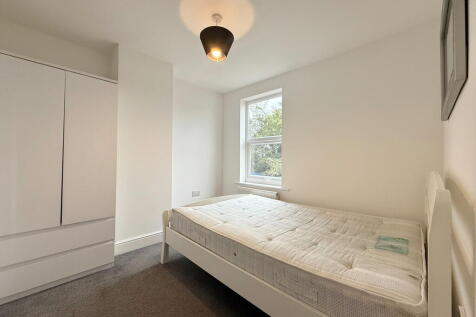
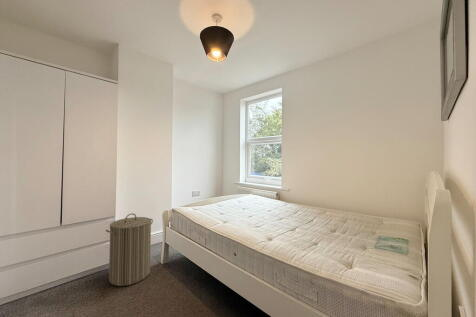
+ laundry hamper (131, 244)
